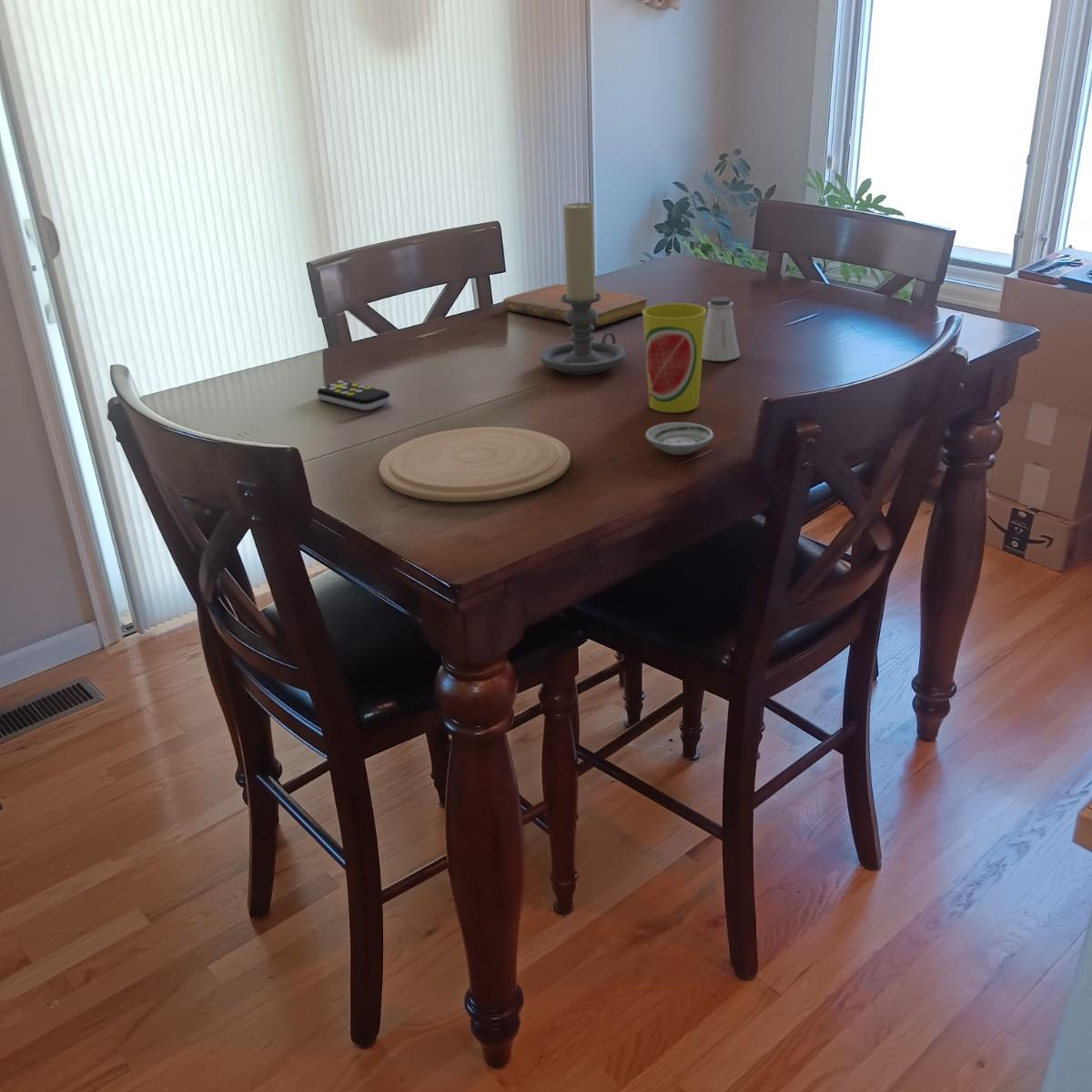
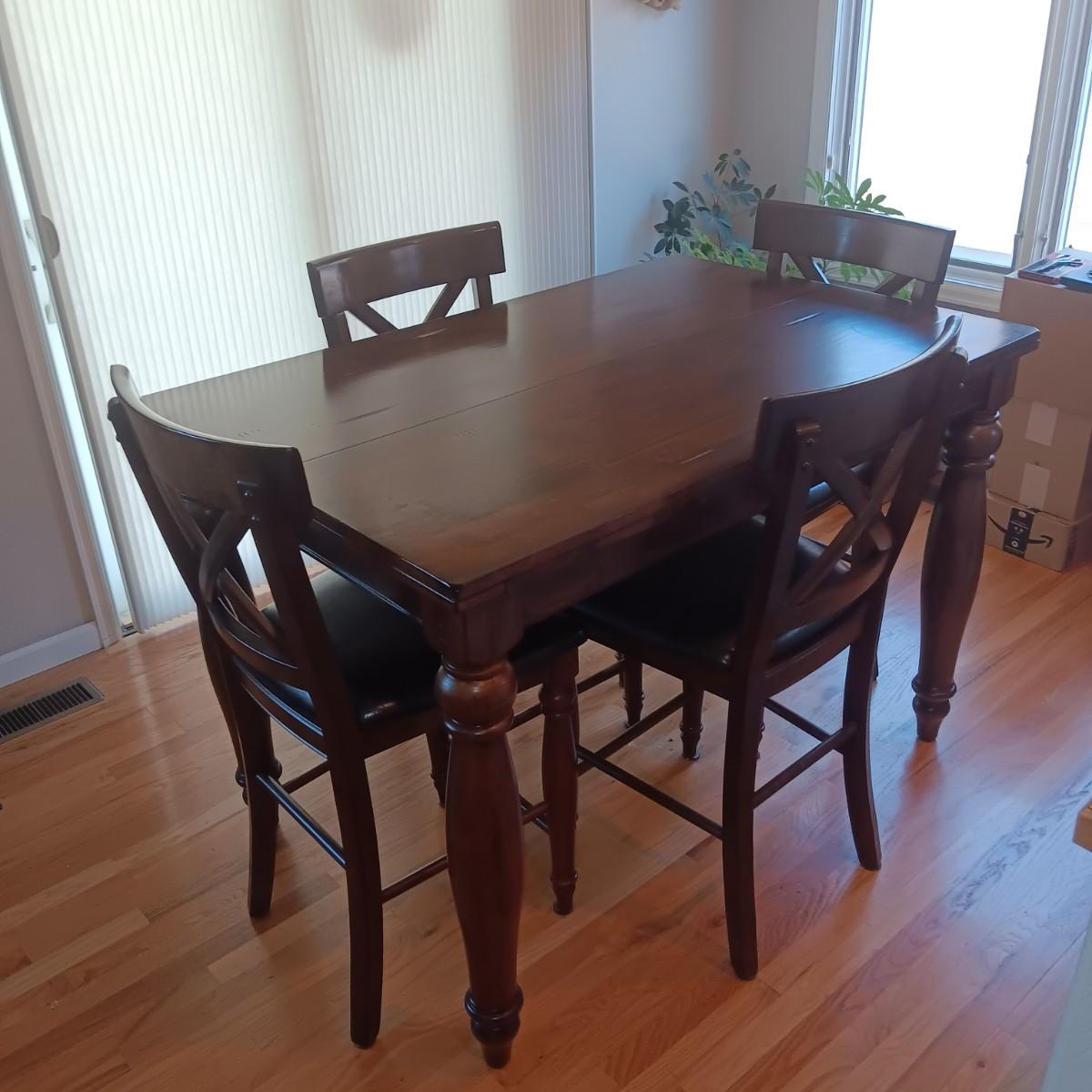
- plate (474, 460)
- saucer (679, 440)
- notebook (571, 306)
- candle holder (585, 285)
- remote control (353, 395)
- cup (673, 359)
- saltshaker (720, 327)
